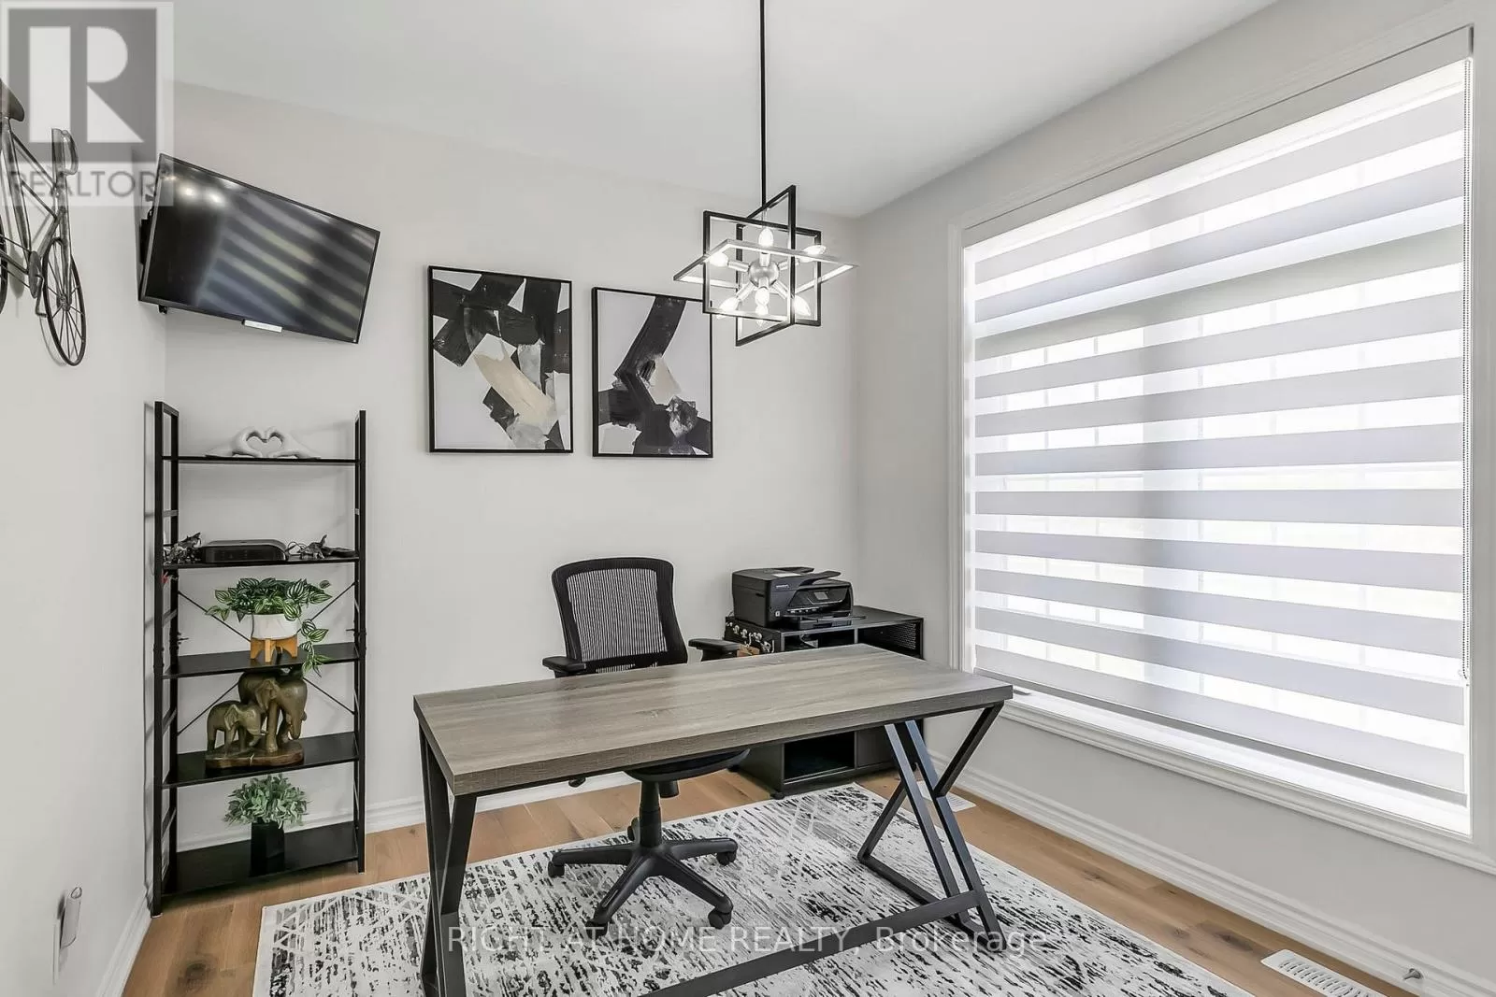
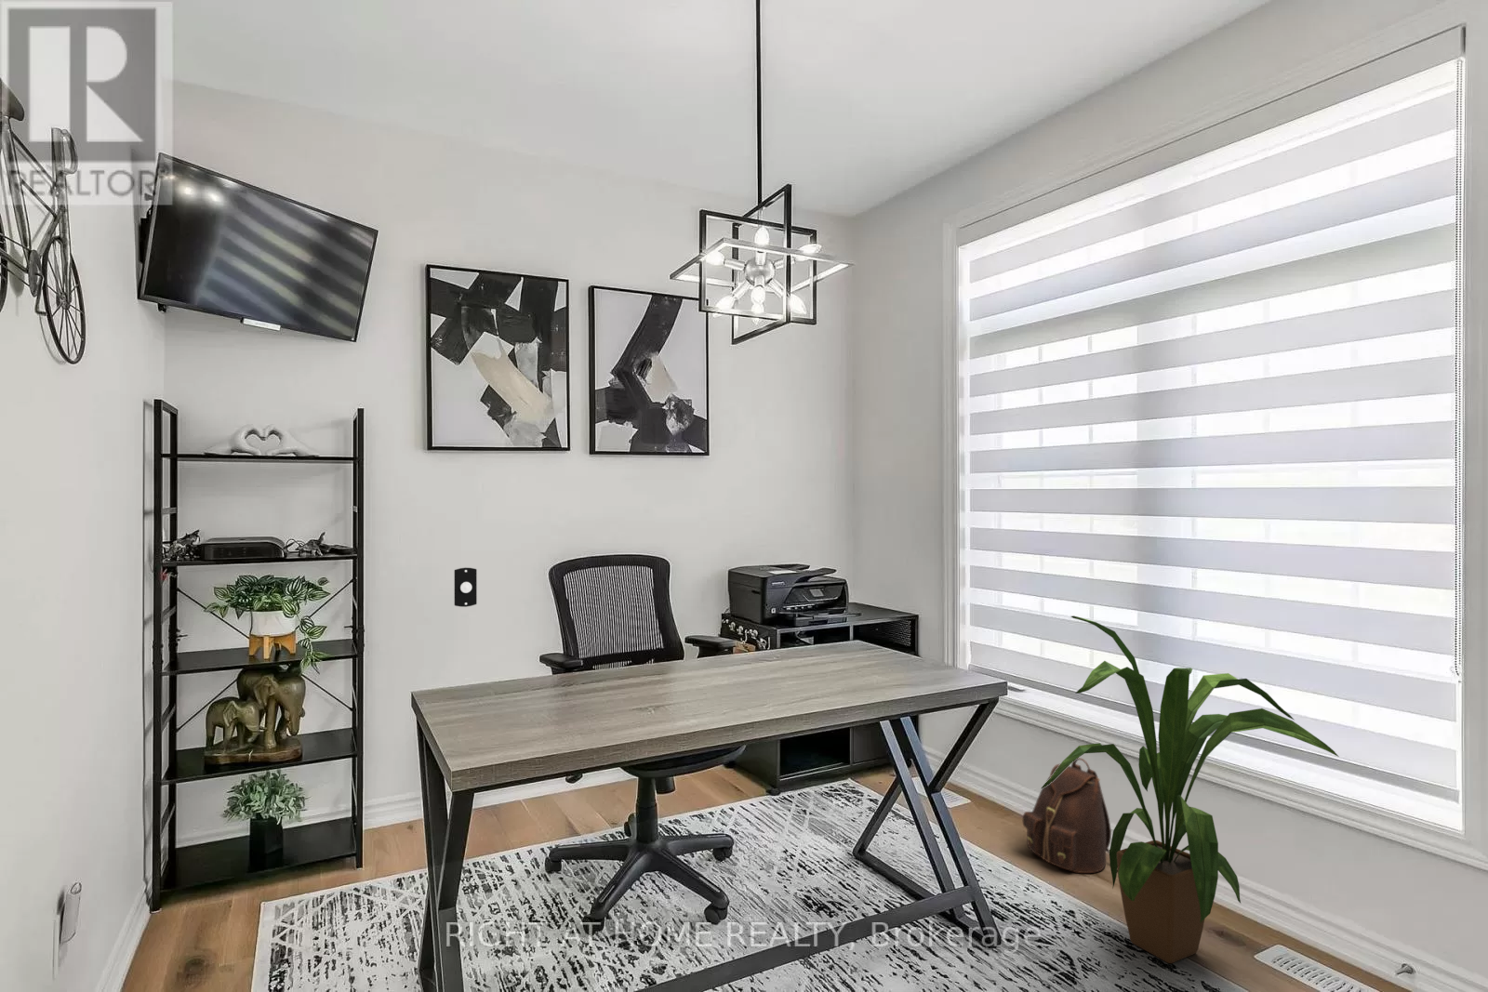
+ backpack (1070, 809)
+ light switch (465, 587)
+ house plant (1187, 795)
